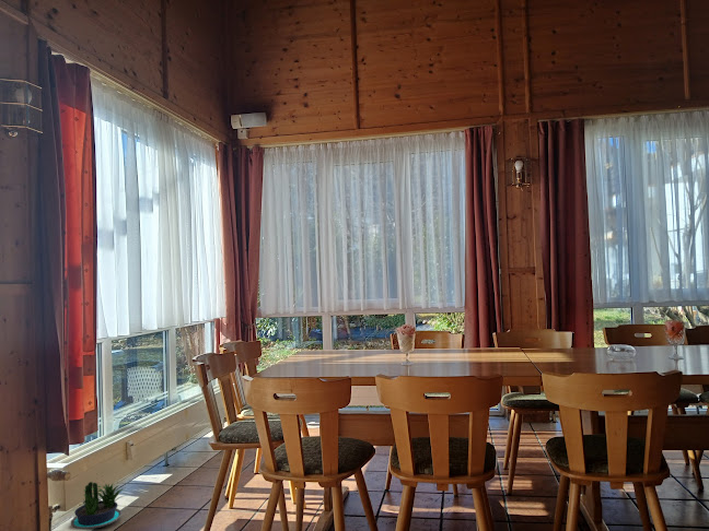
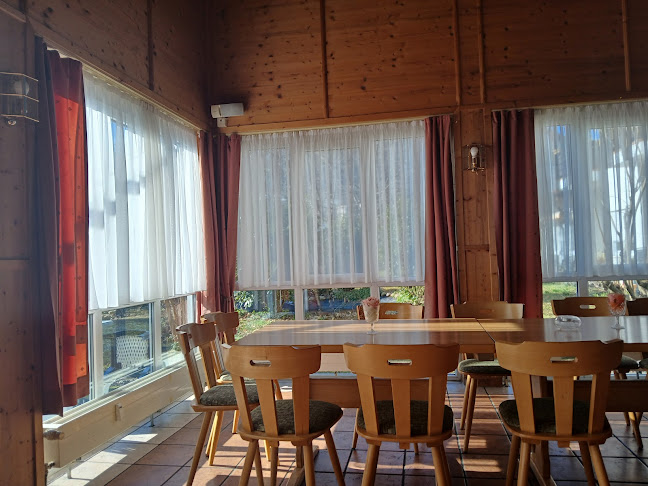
- potted plant (100, 502)
